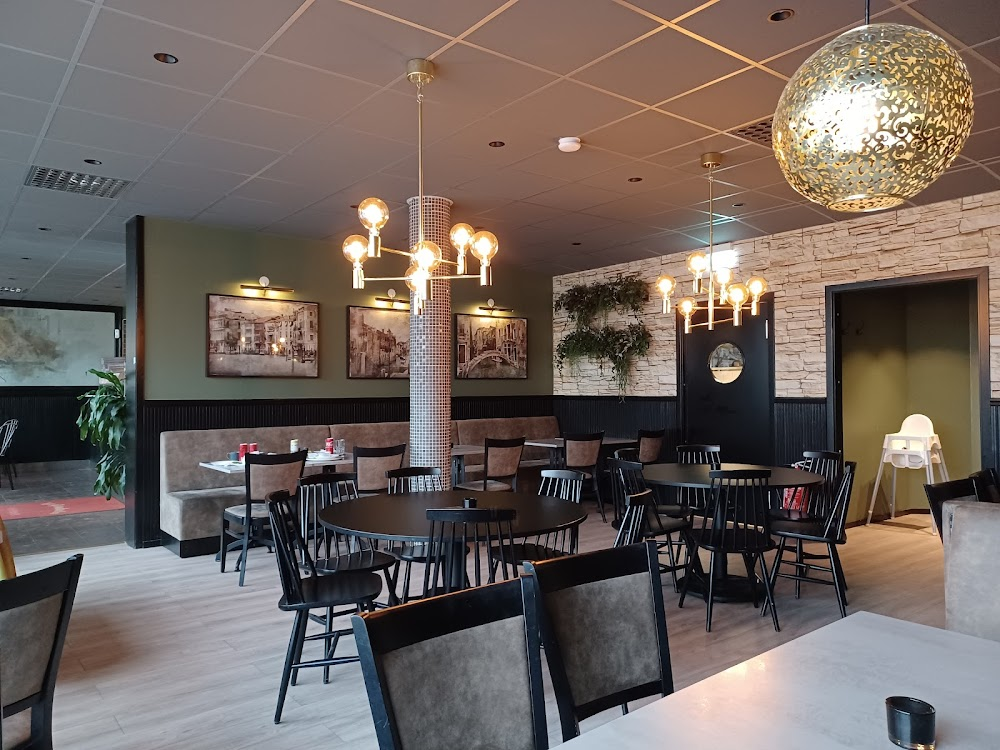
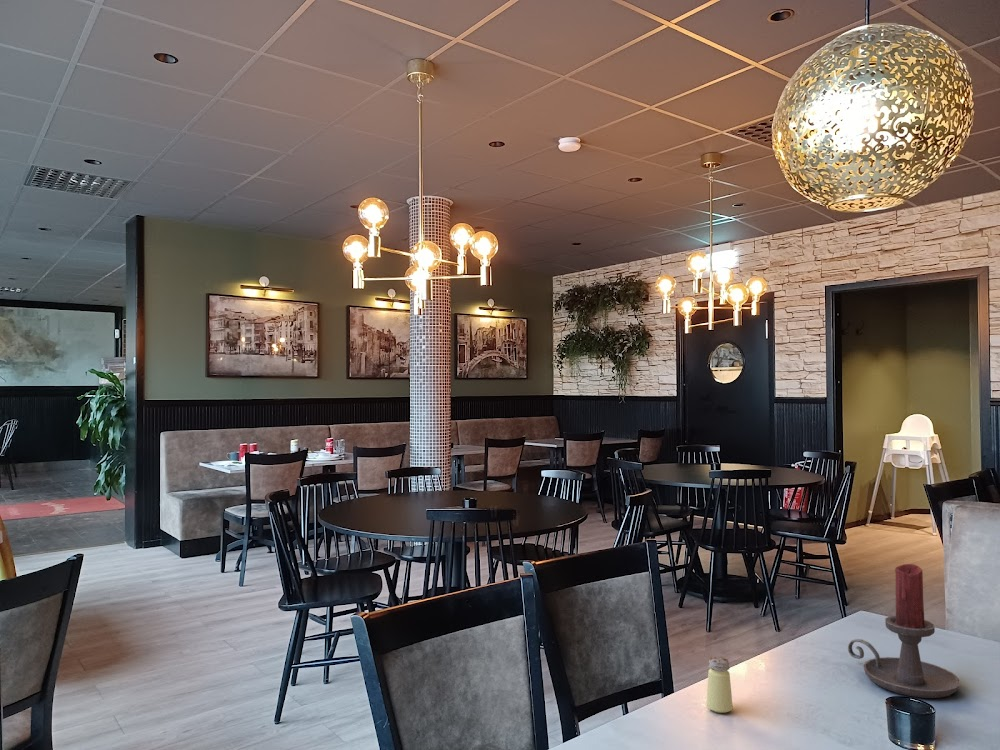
+ candle holder (897, 620)
+ saltshaker (719, 683)
